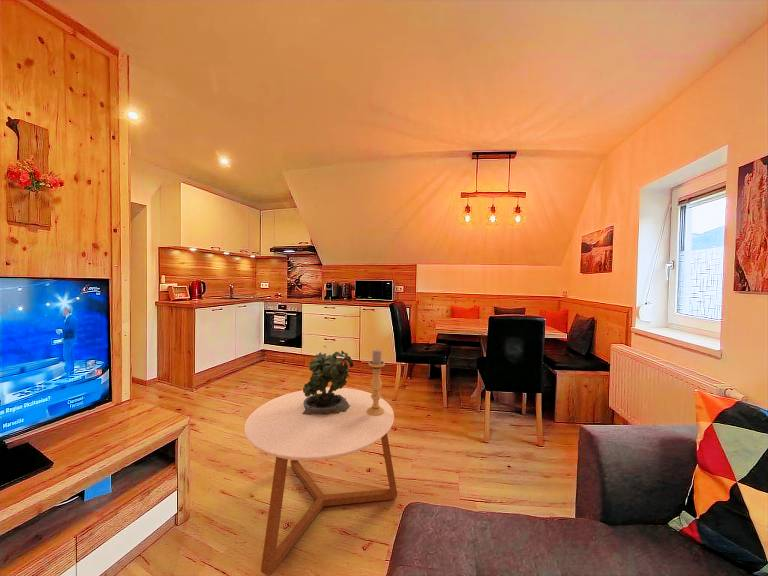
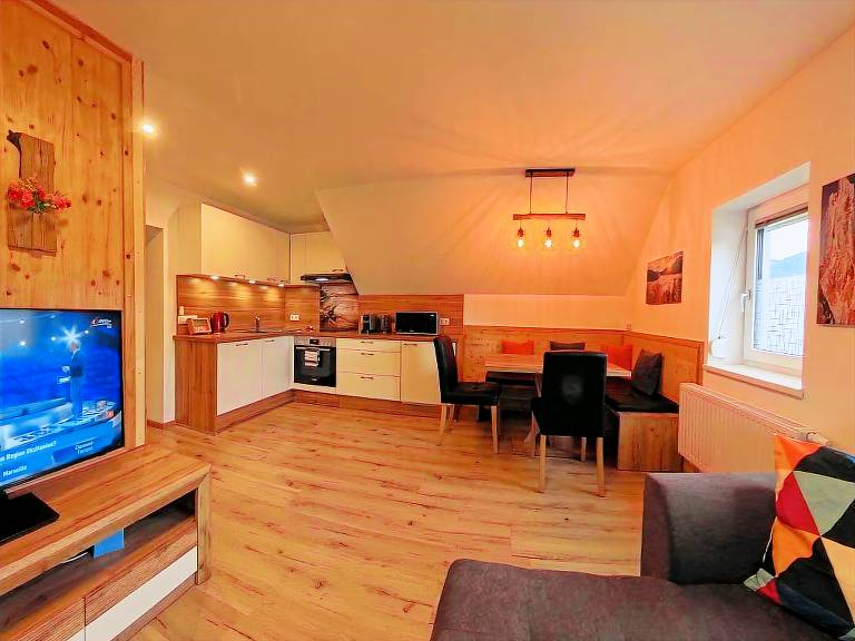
- coffee table (321, 457)
- candle holder (376, 380)
- potted plant (328, 376)
